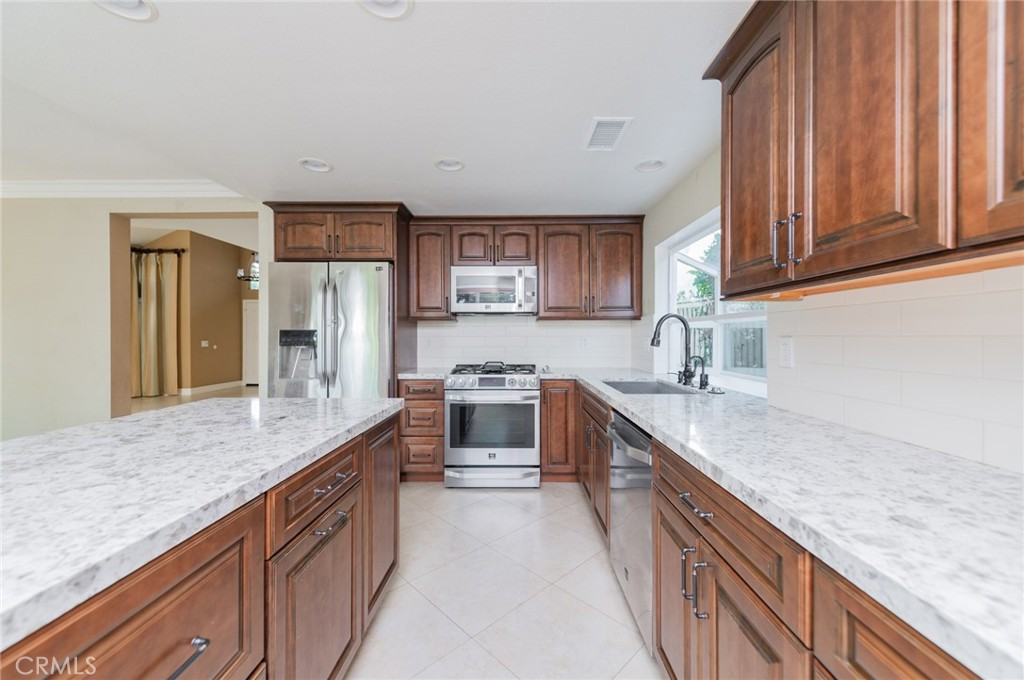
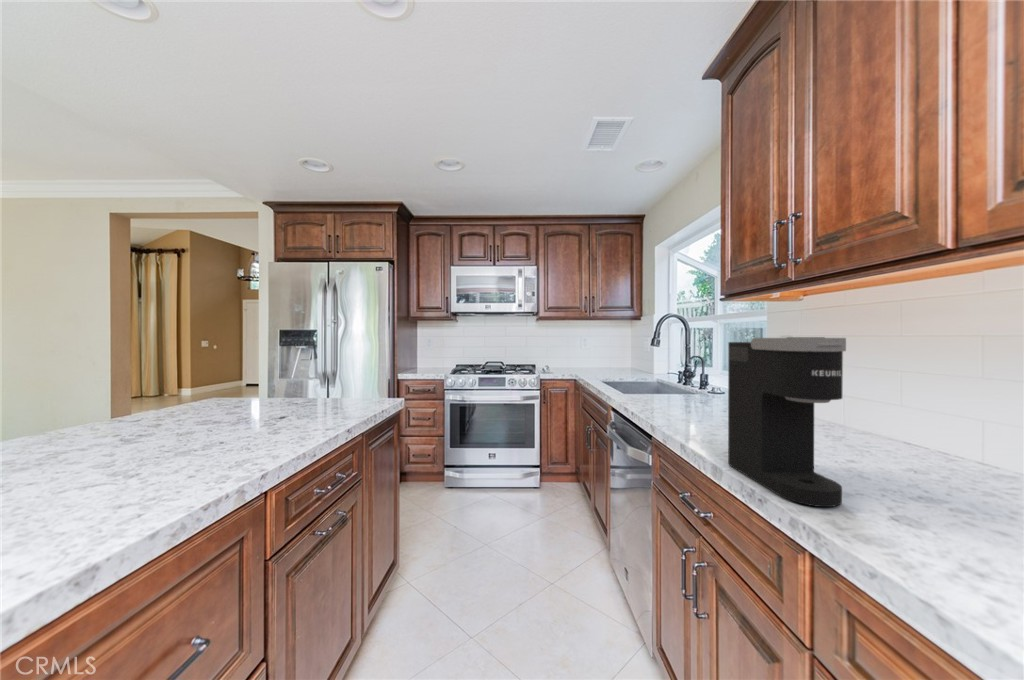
+ coffee maker (778, 409)
